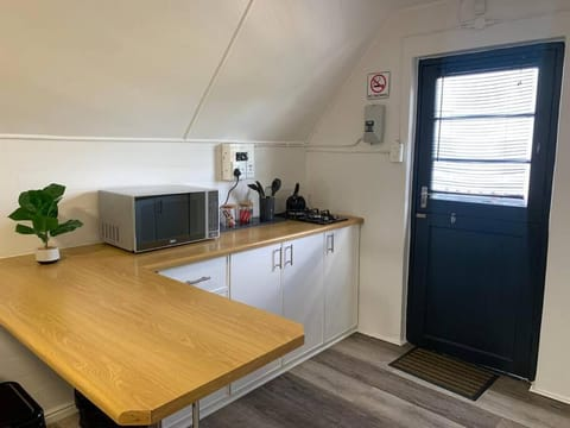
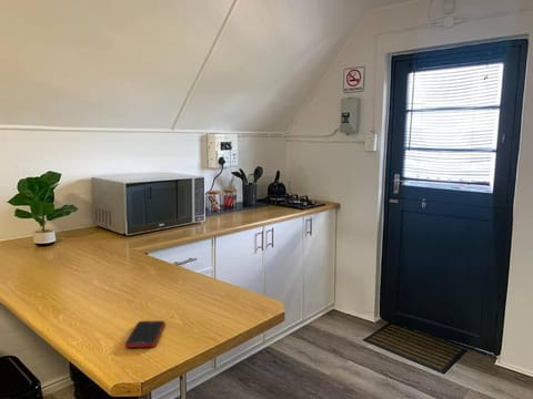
+ cell phone (145, 332)
